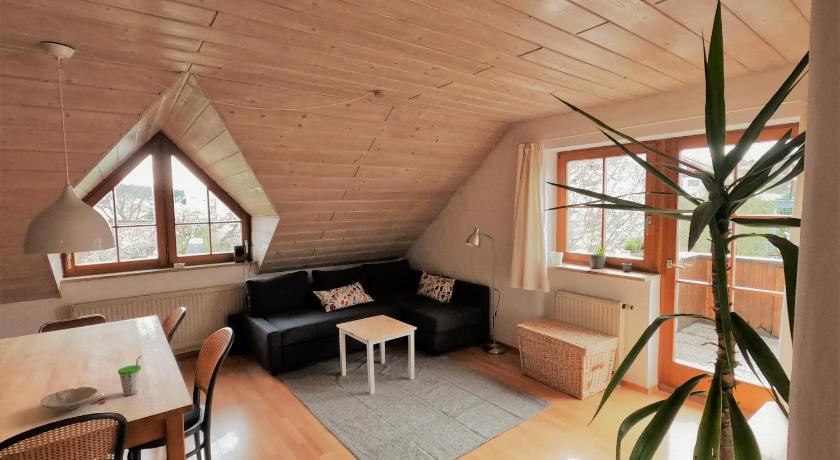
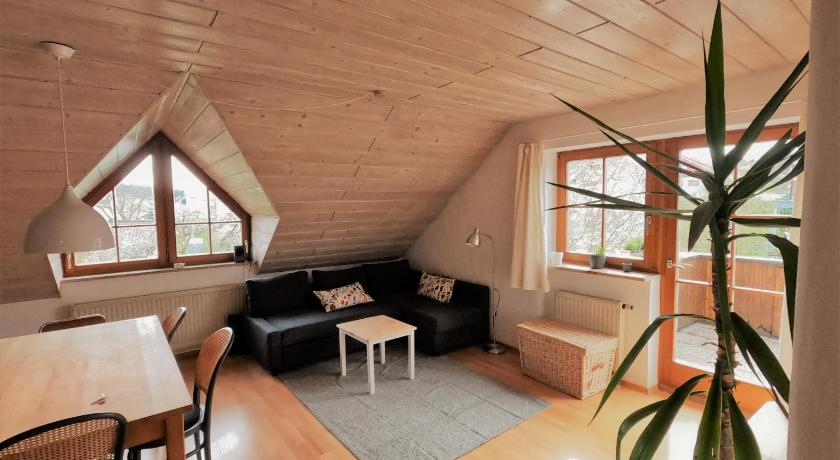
- cup (129, 375)
- bowl (69, 402)
